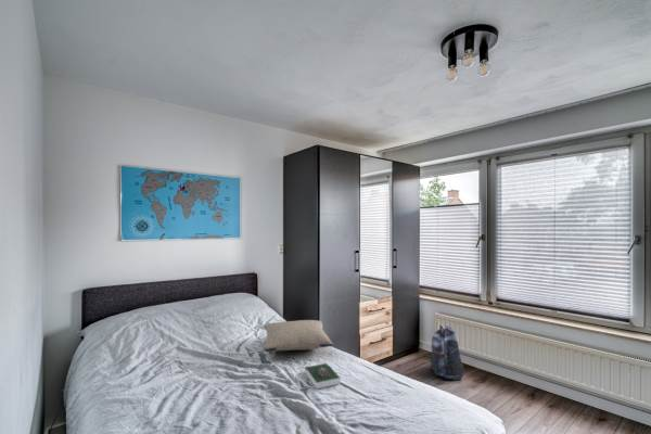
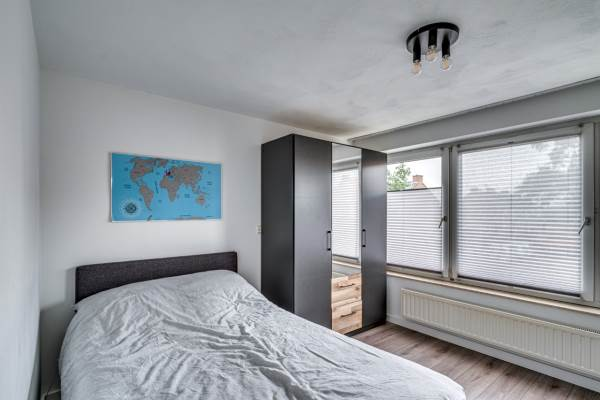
- pillow (295, 334)
- backpack (447, 349)
- book (321, 372)
